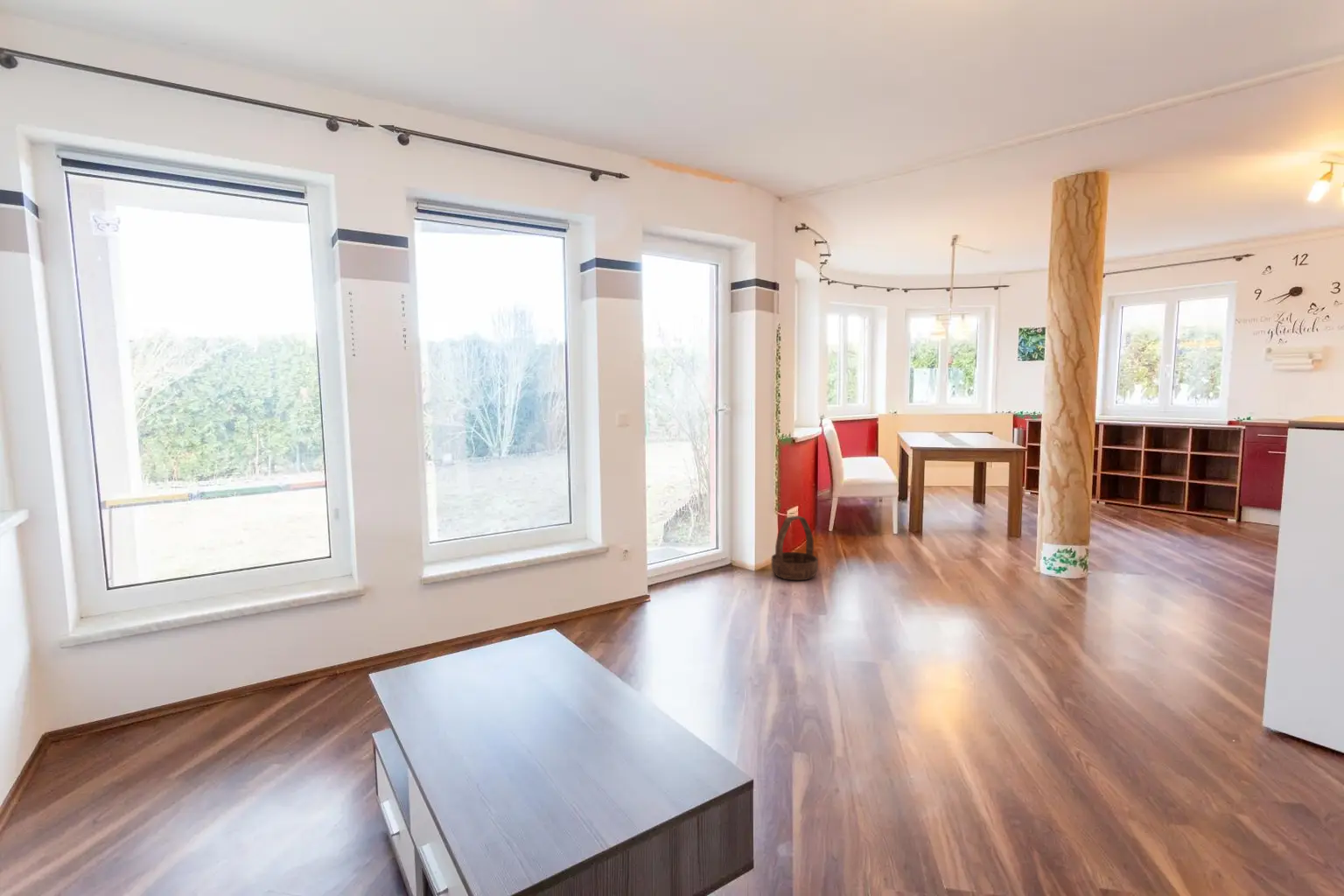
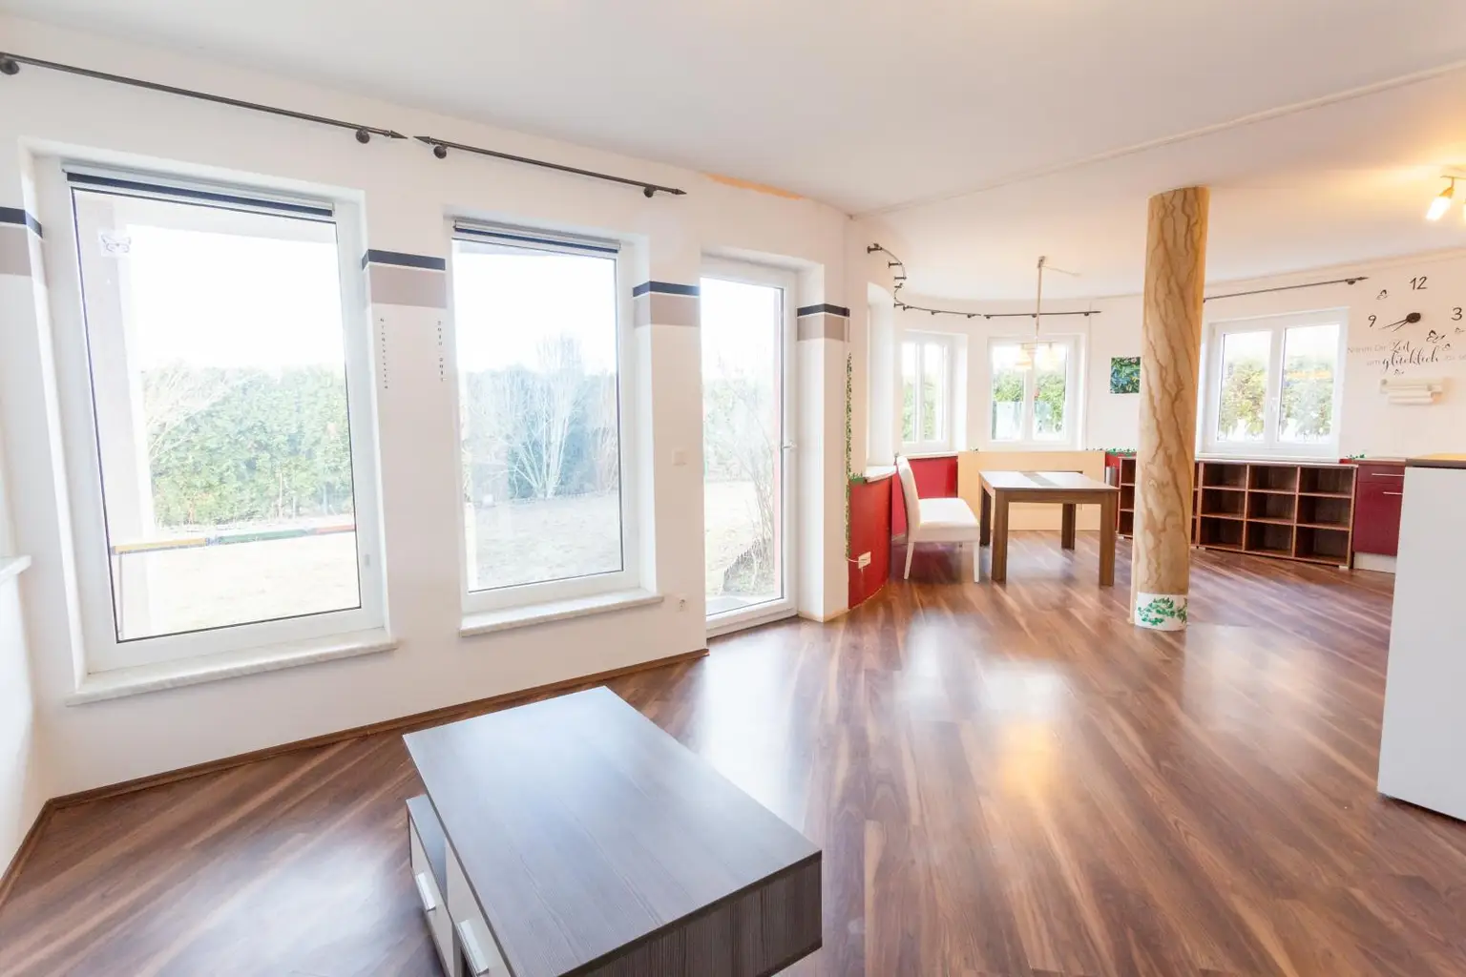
- basket (794, 552)
